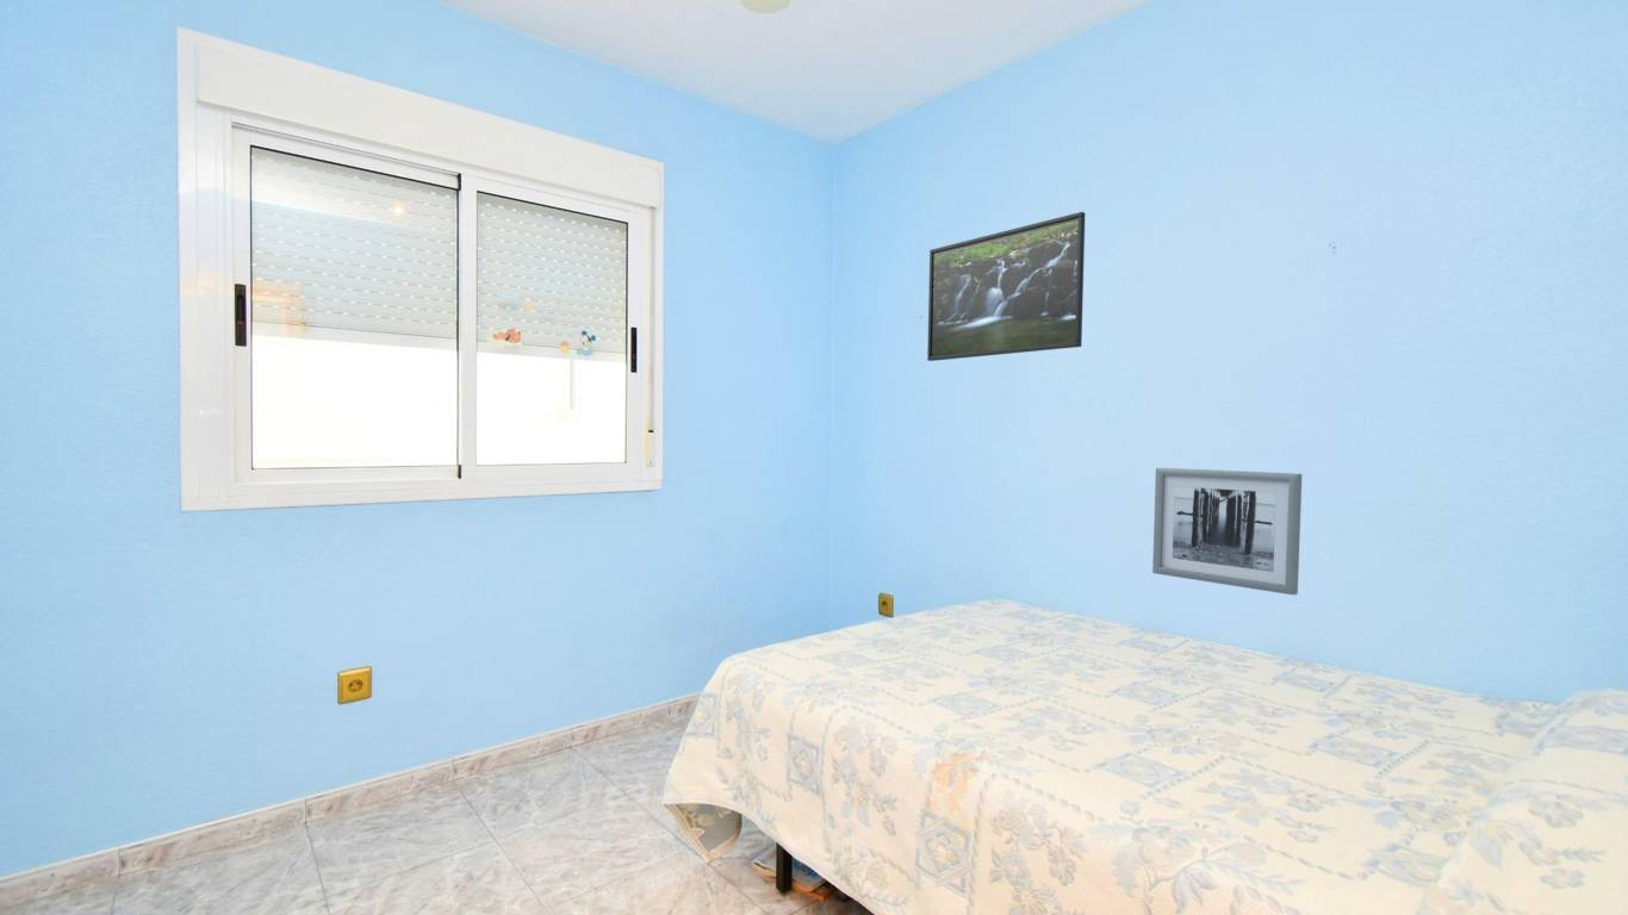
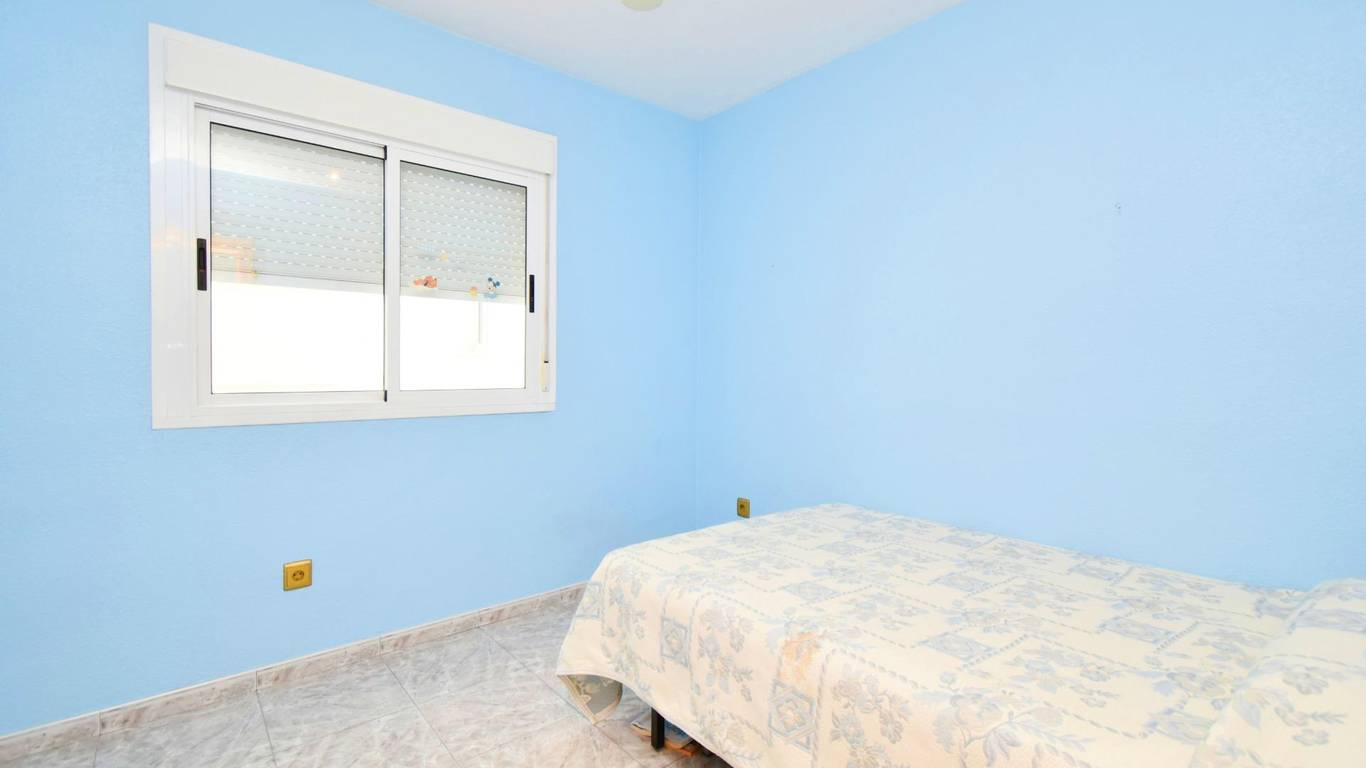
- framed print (998, 293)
- wall art (1222, 527)
